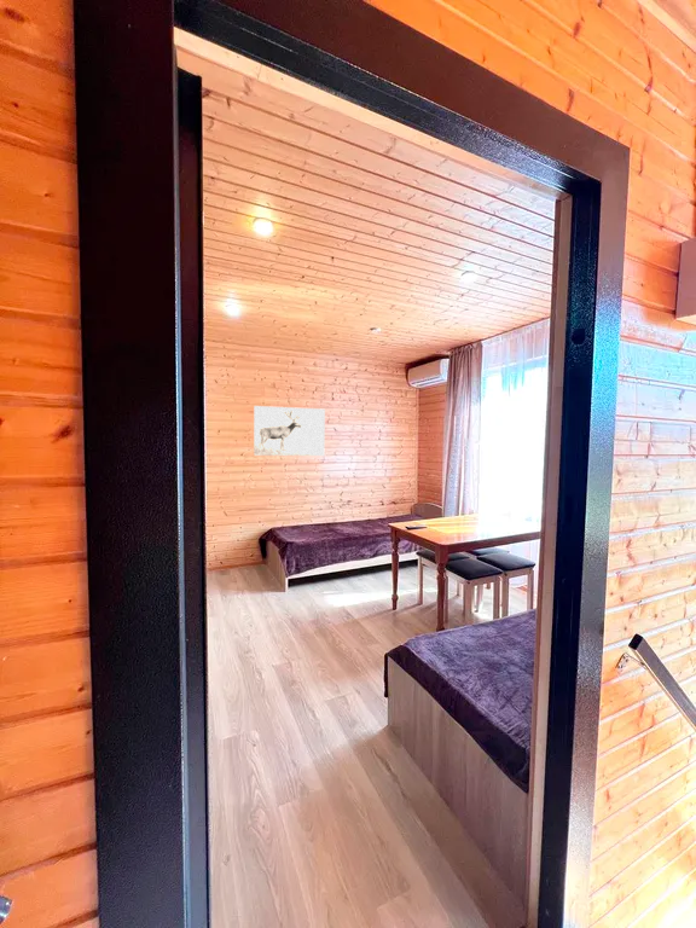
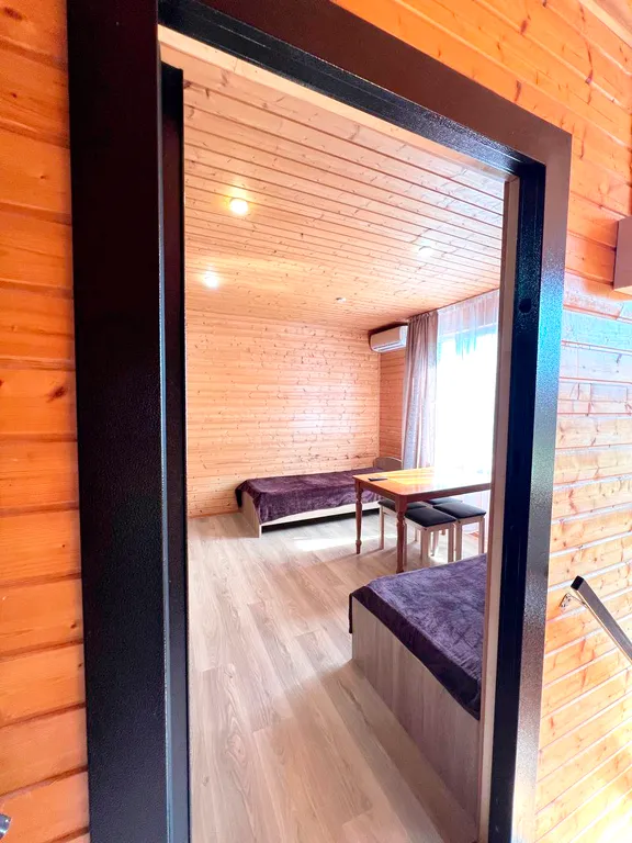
- wall art (290, 431)
